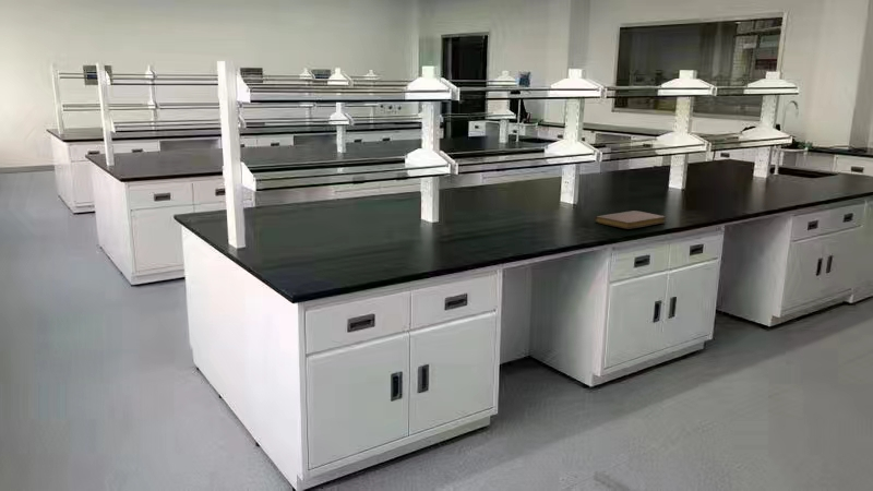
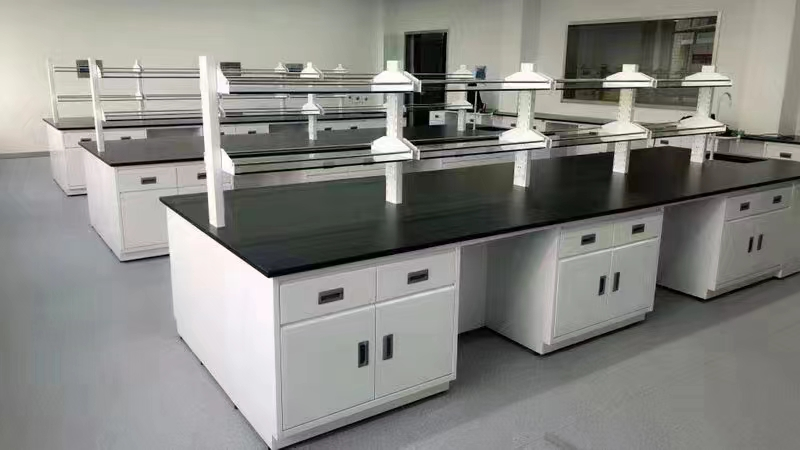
- notebook (630, 218)
